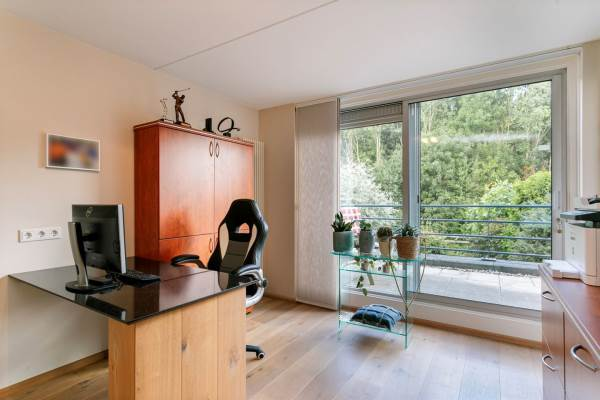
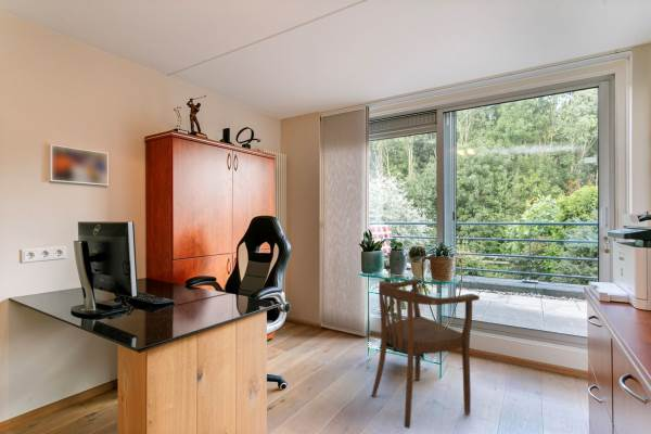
+ armchair (417, 342)
